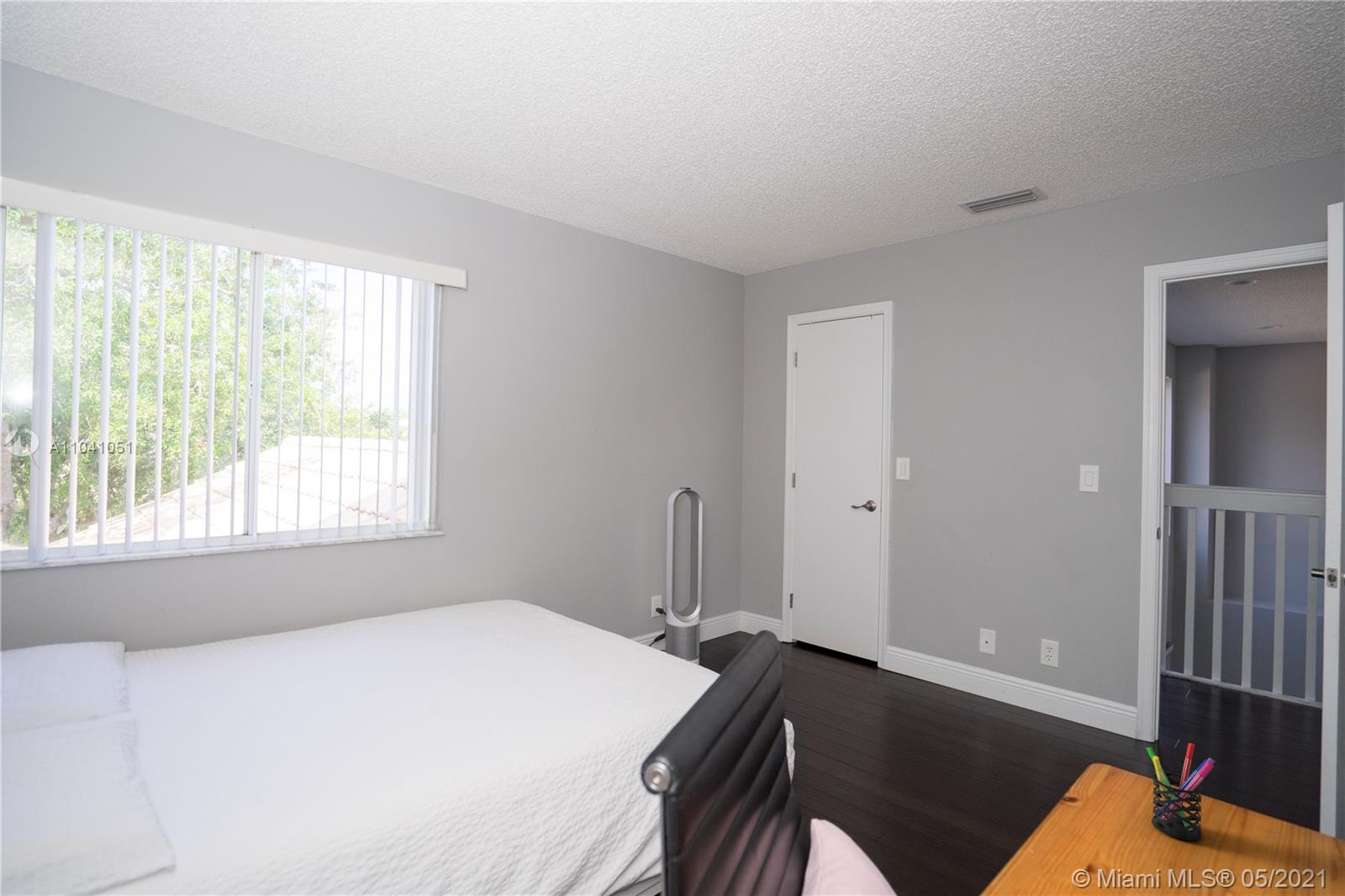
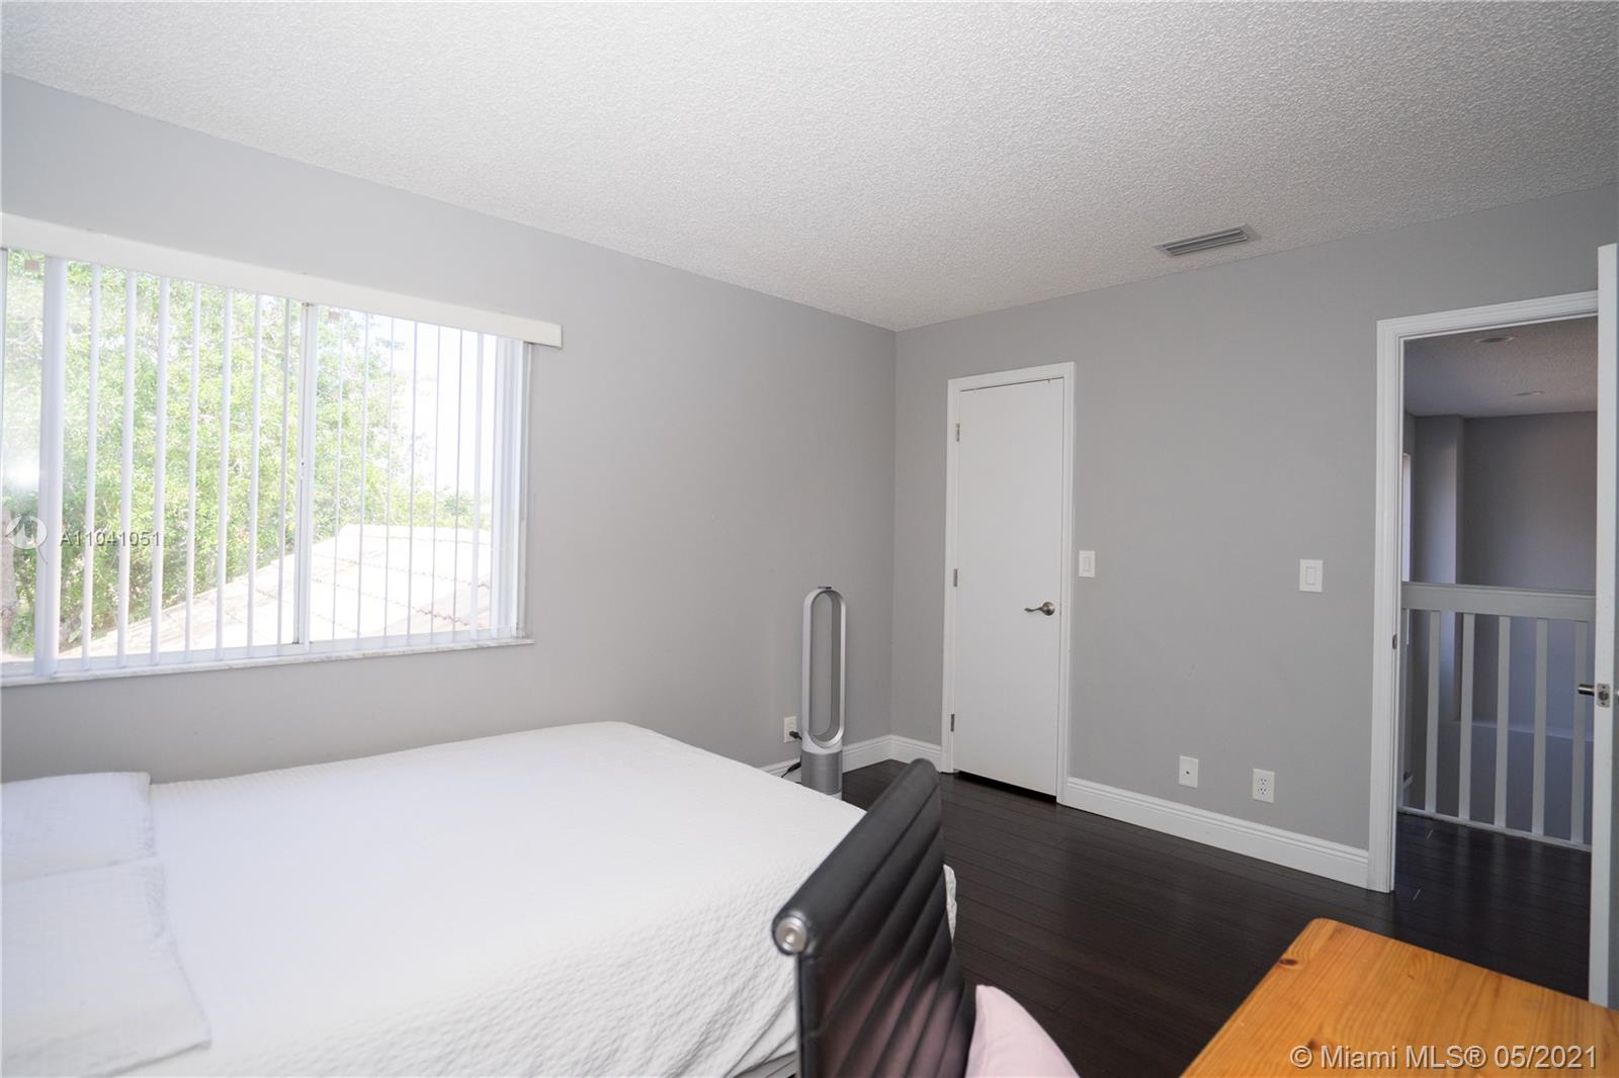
- pen holder (1174, 783)
